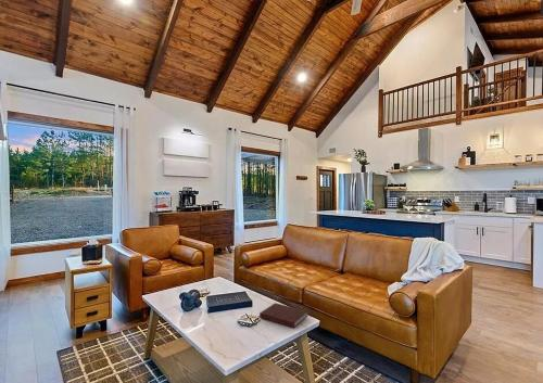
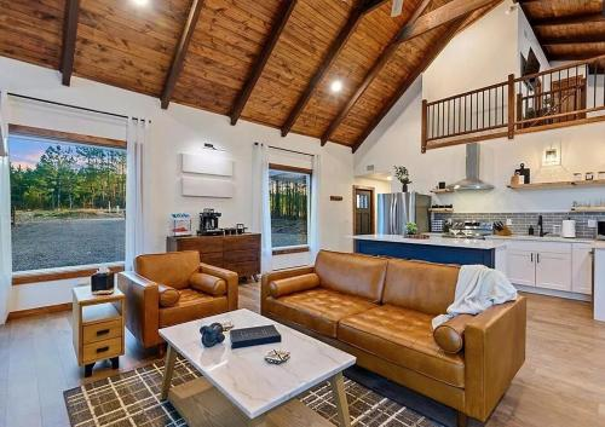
- notebook (283, 314)
